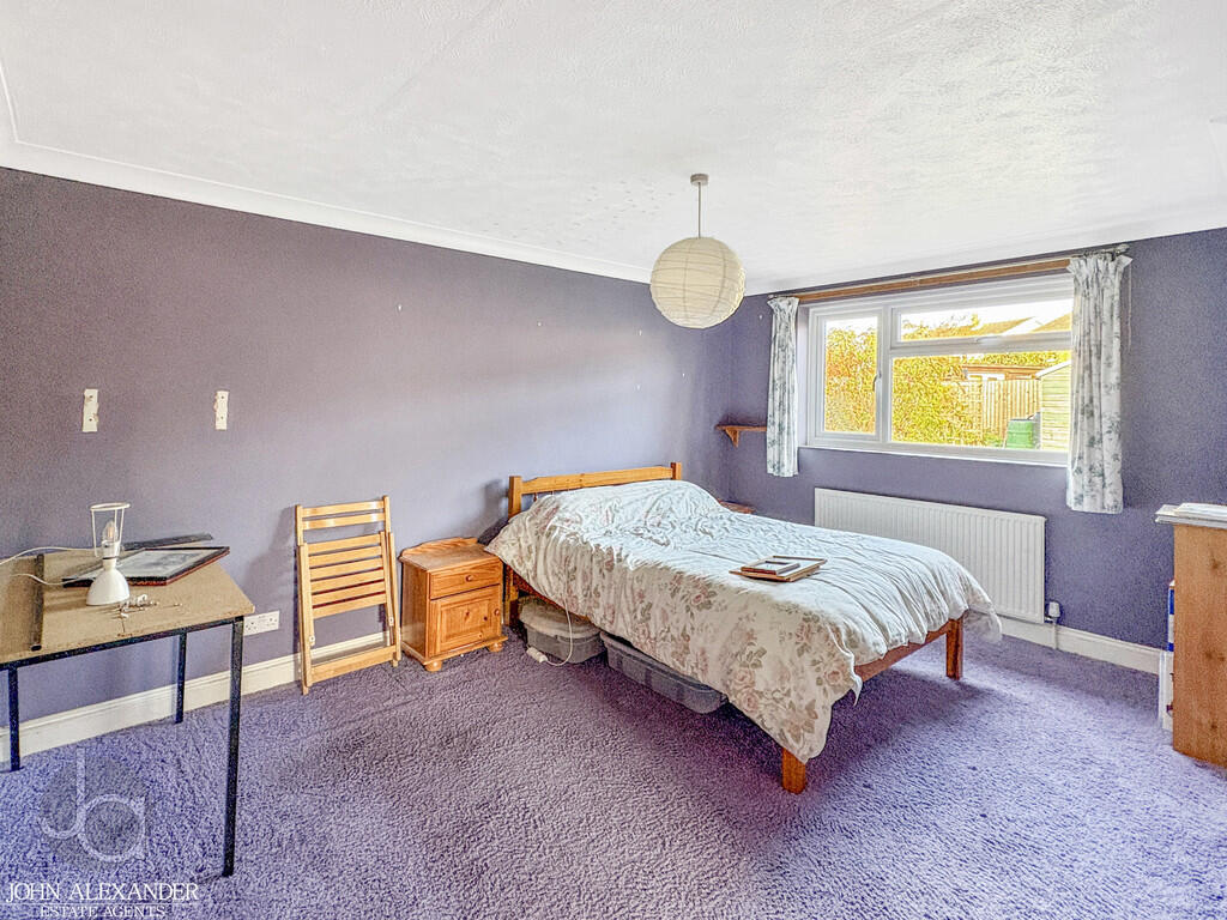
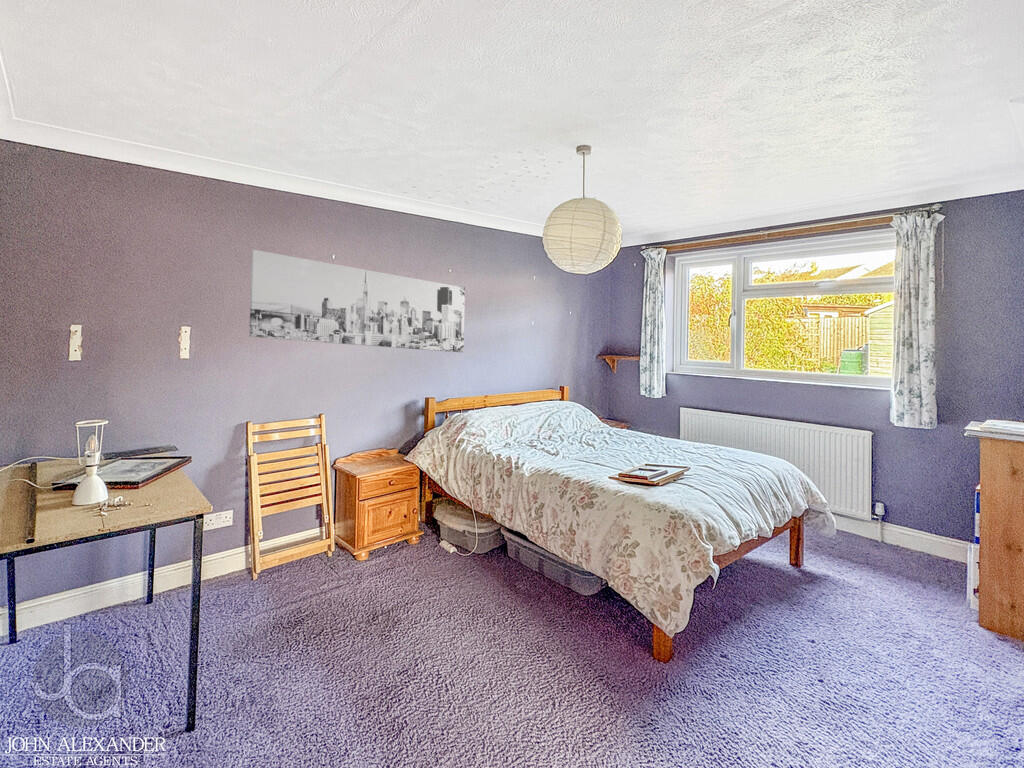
+ wall art (372, 308)
